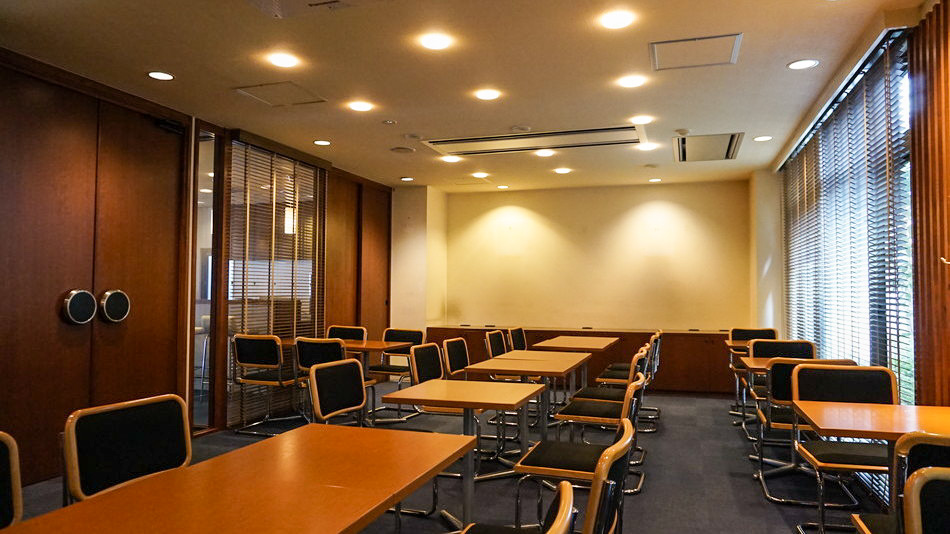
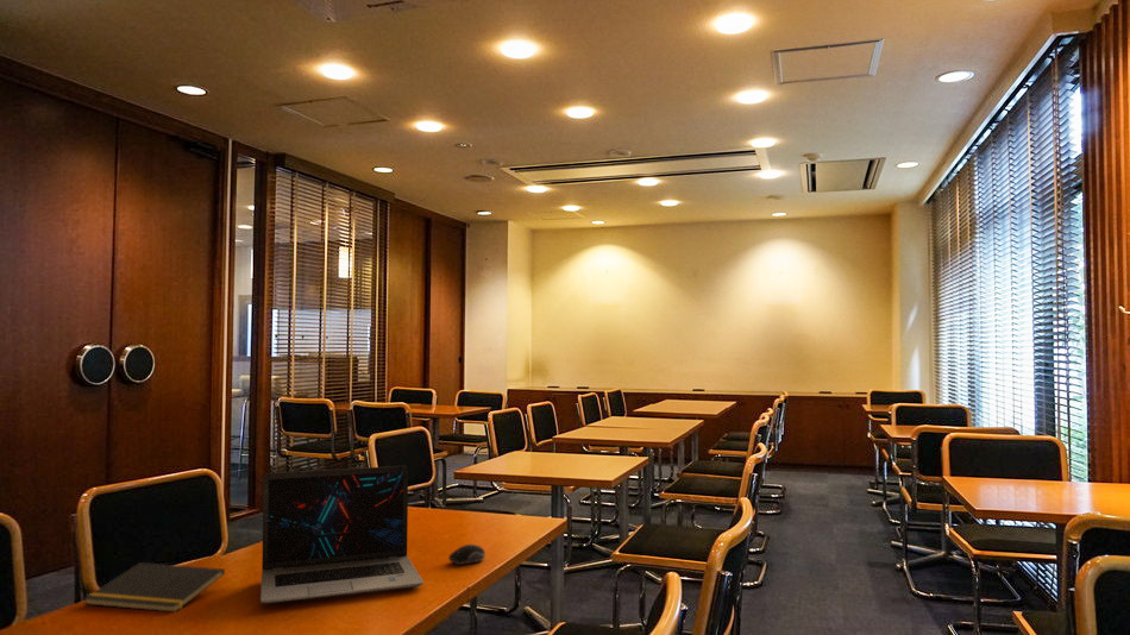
+ laptop (341, 530)
+ computer mouse (467, 552)
+ notepad (156, 585)
